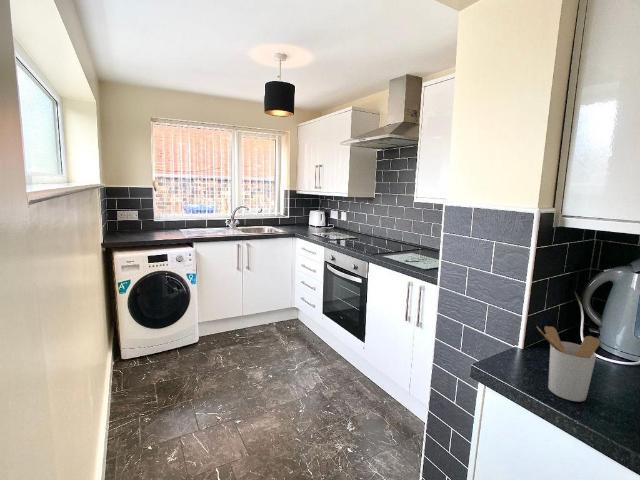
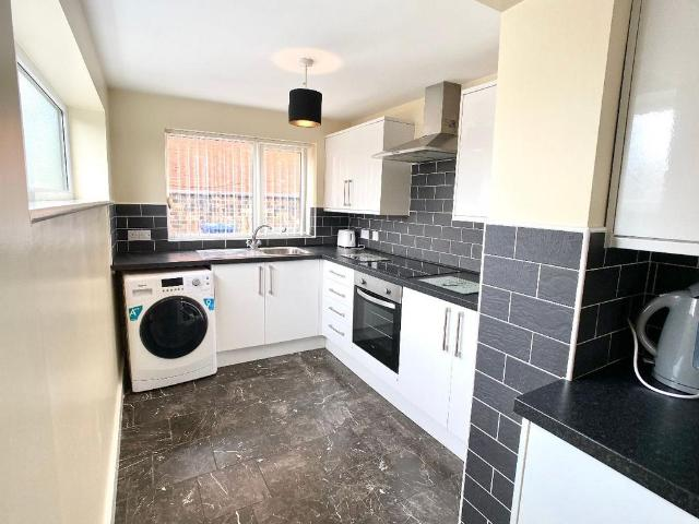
- utensil holder (562, 360)
